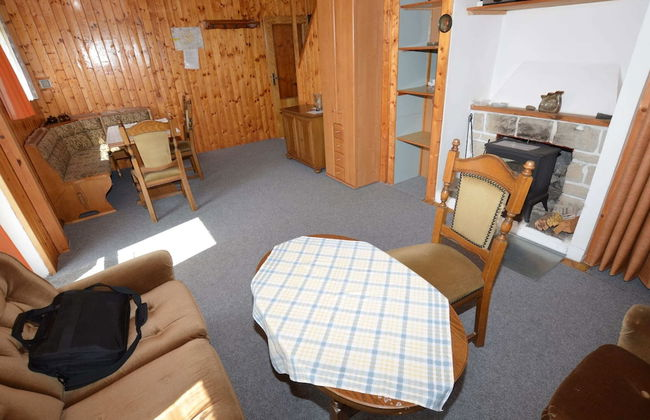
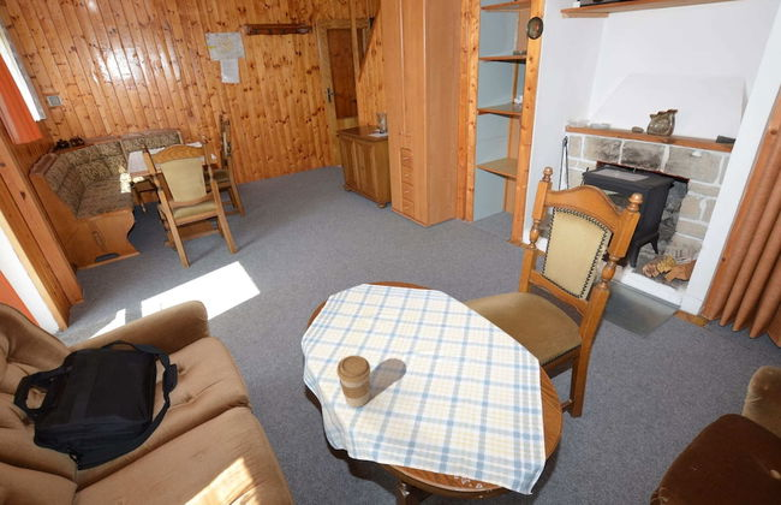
+ coffee cup (354, 380)
